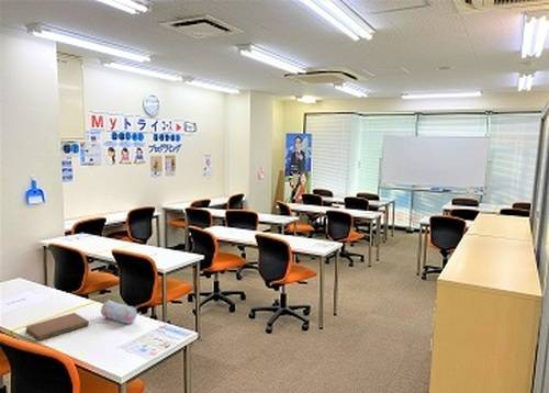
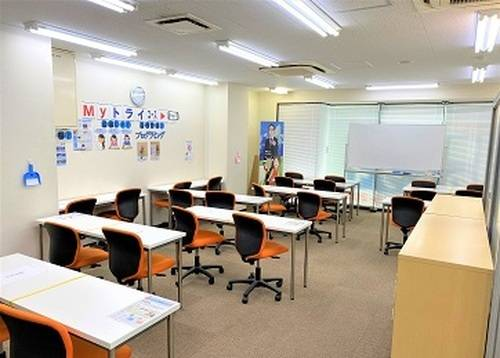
- notebook (57, 325)
- pencil case (119, 311)
